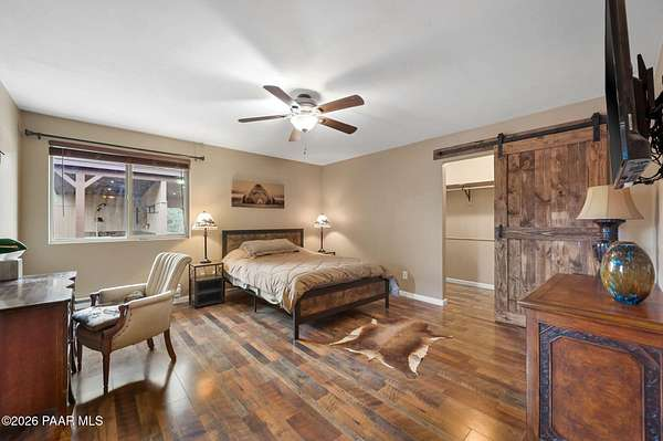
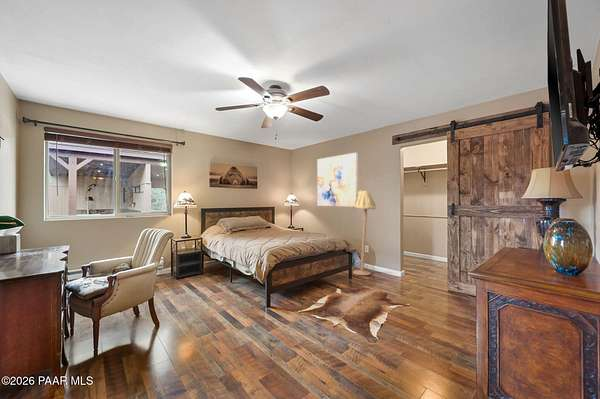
+ floor lamp (364, 230)
+ wall art (336, 181)
